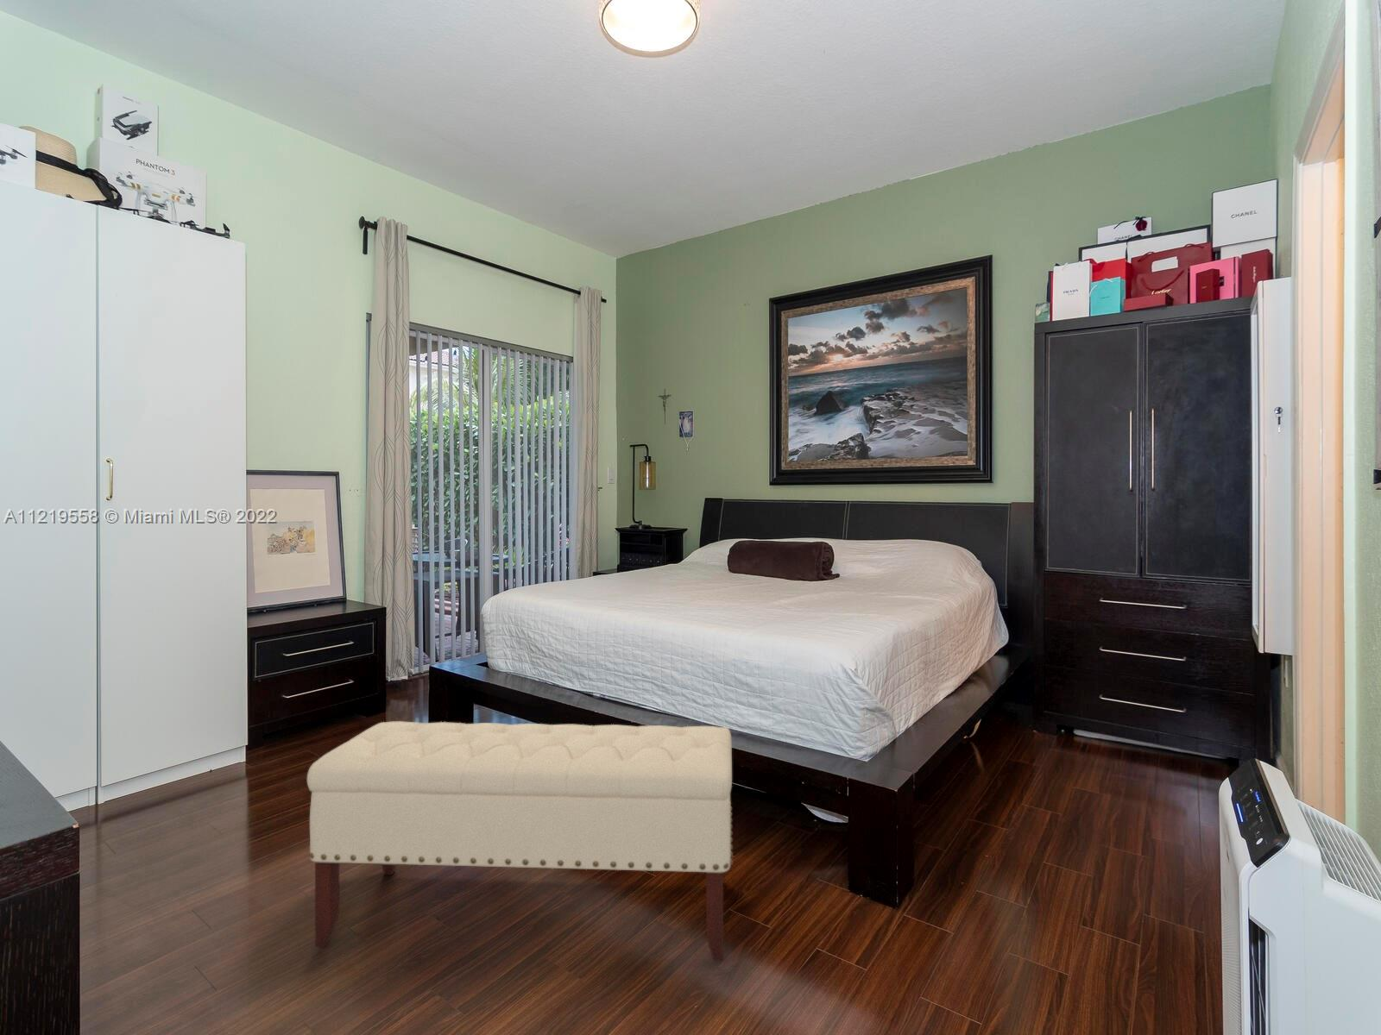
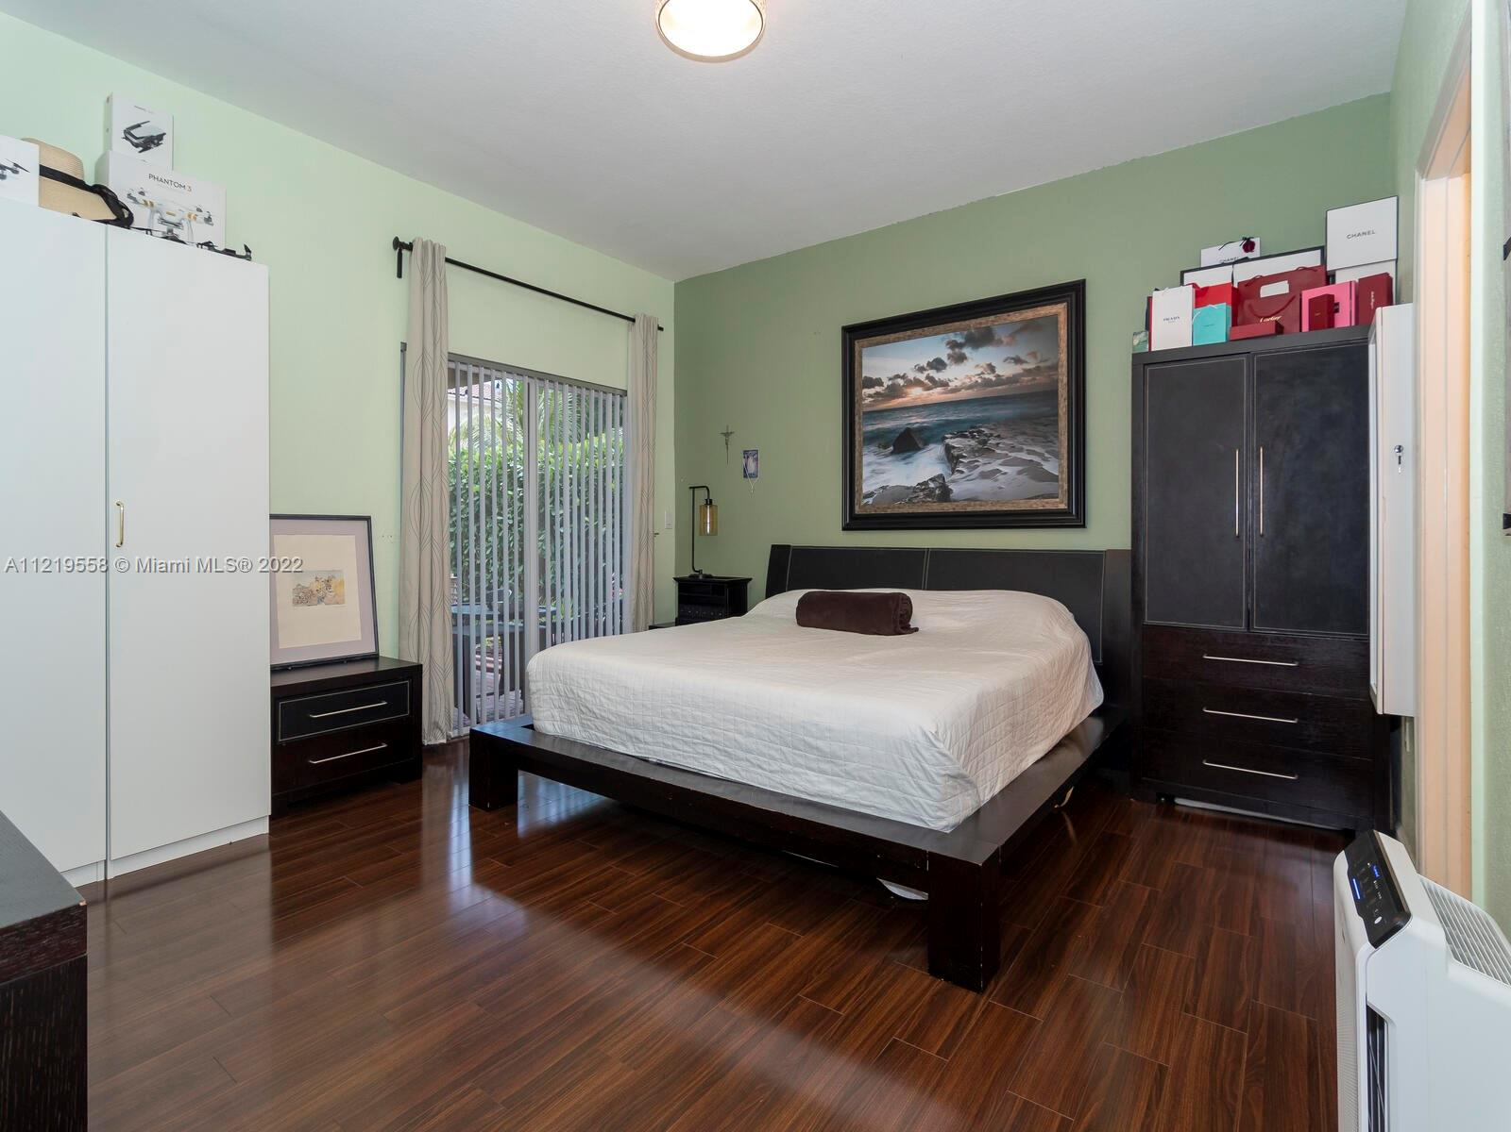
- bench (536, 825)
